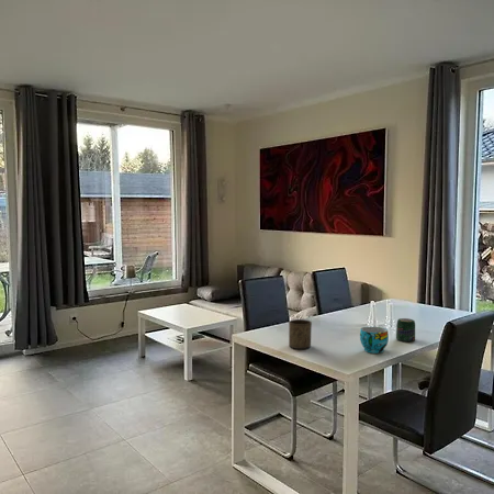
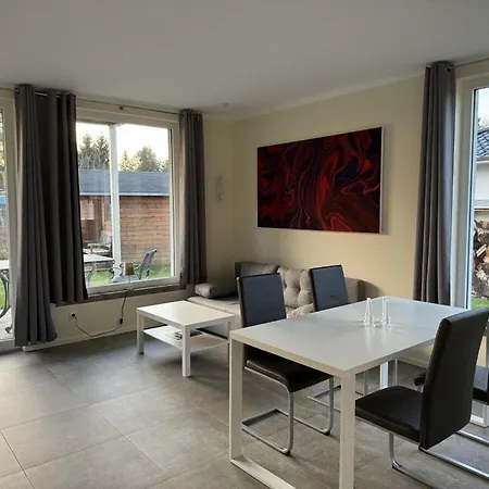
- jar (405, 329)
- cup (300, 334)
- cup (372, 339)
